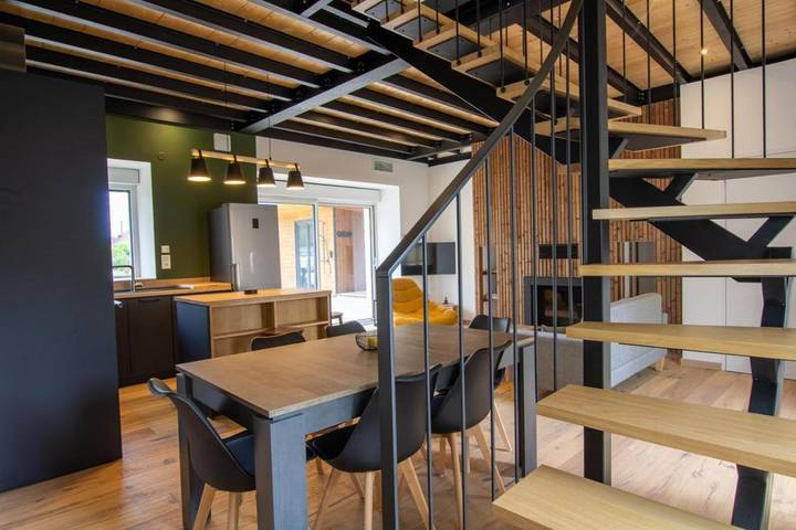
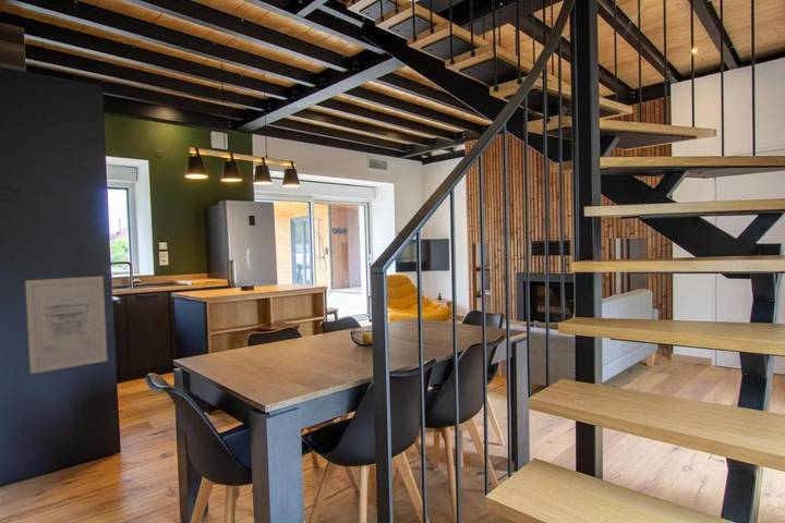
+ wall art (68, 323)
